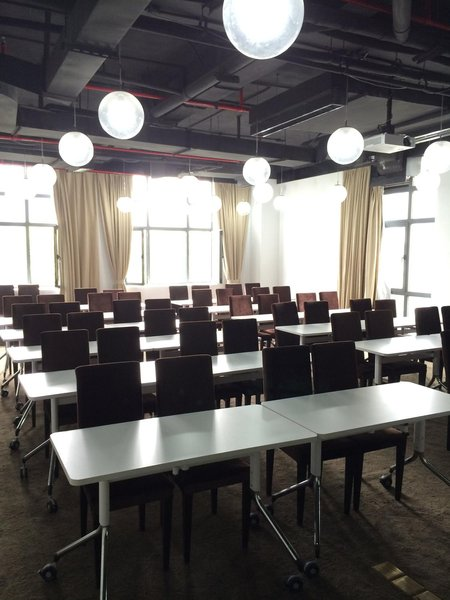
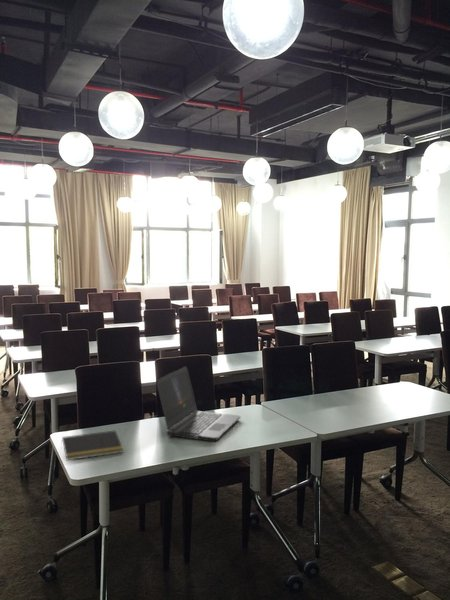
+ notepad (92, 444)
+ laptop computer (195, 402)
